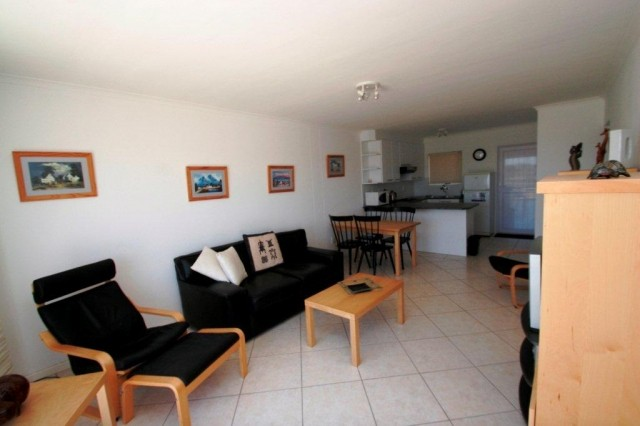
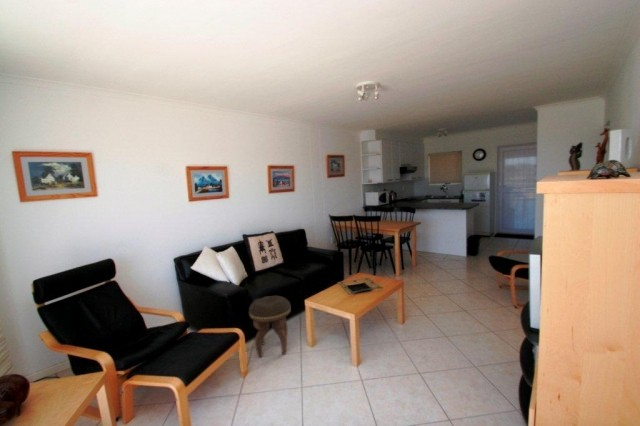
+ footstool (271, 323)
